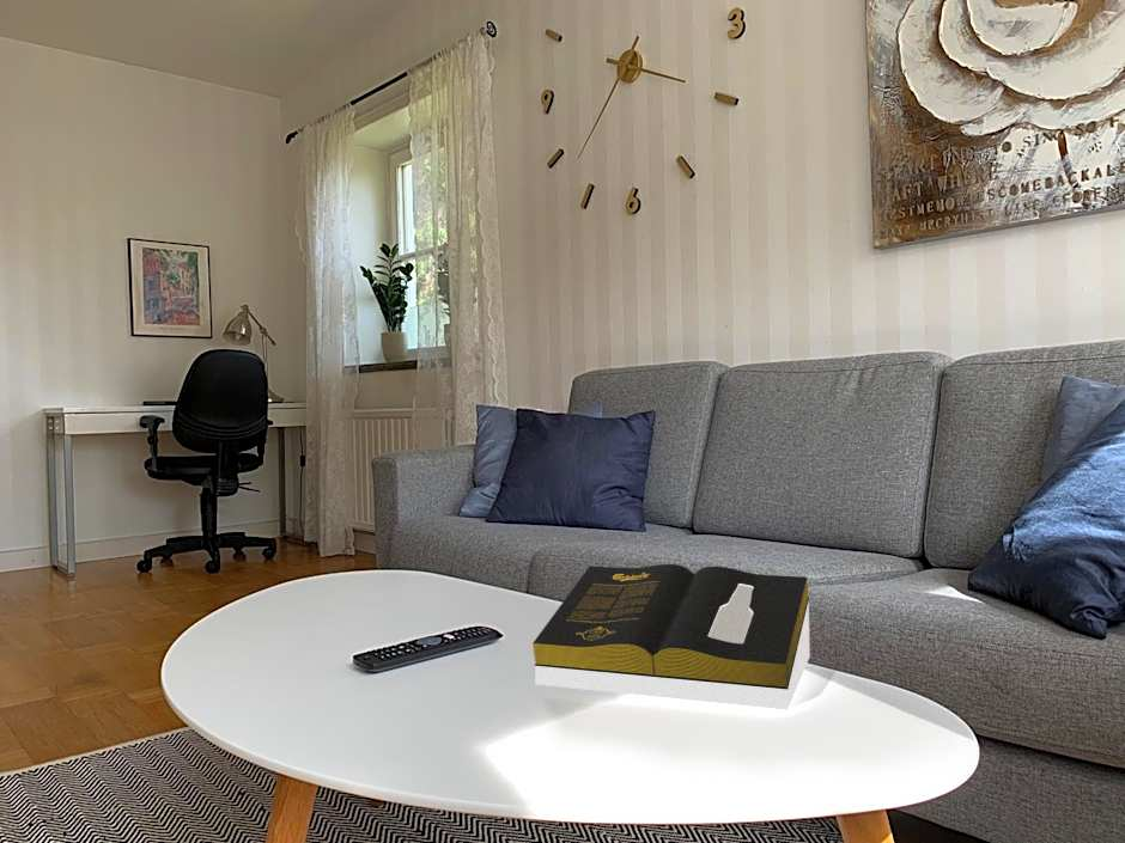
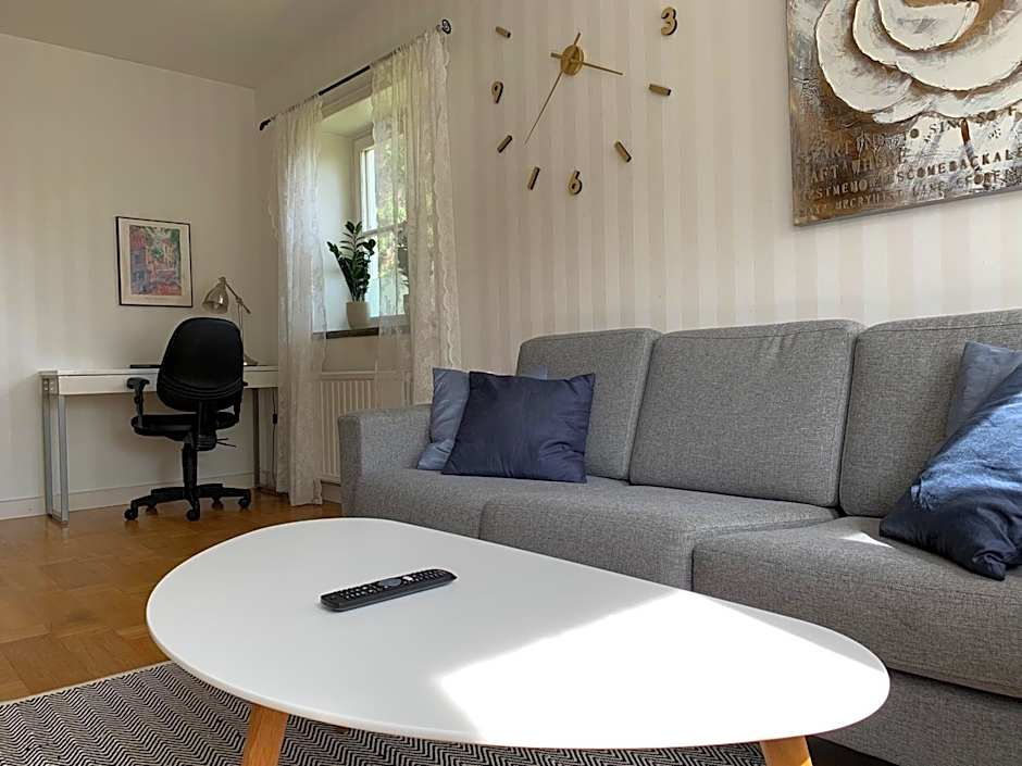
- book (675, 625)
